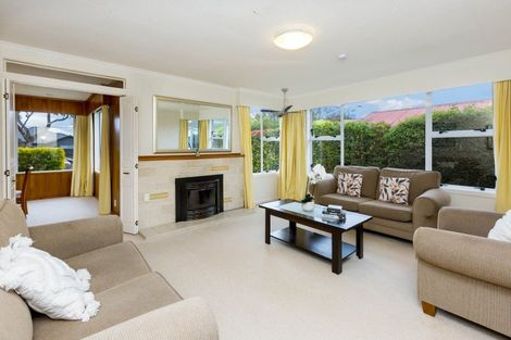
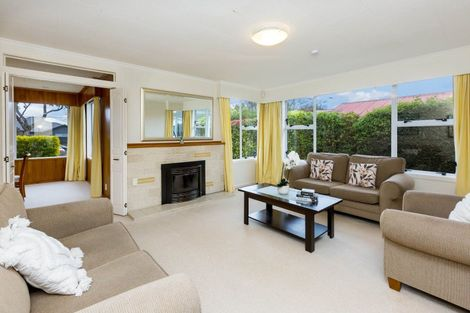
- ceiling fan (284, 101)
